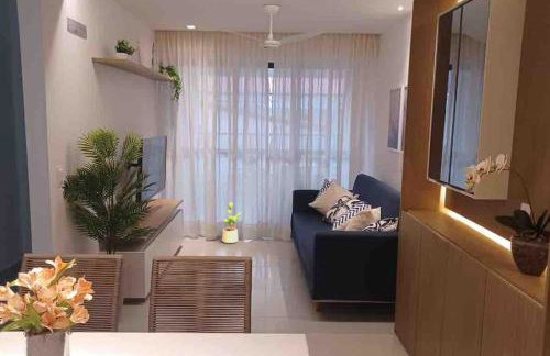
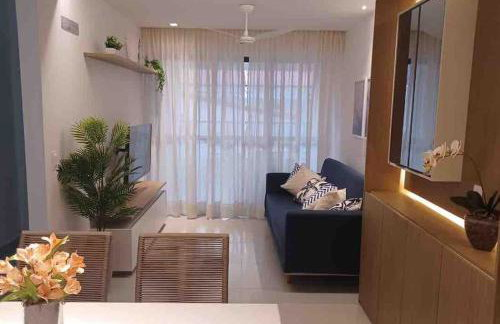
- potted plant (231, 221)
